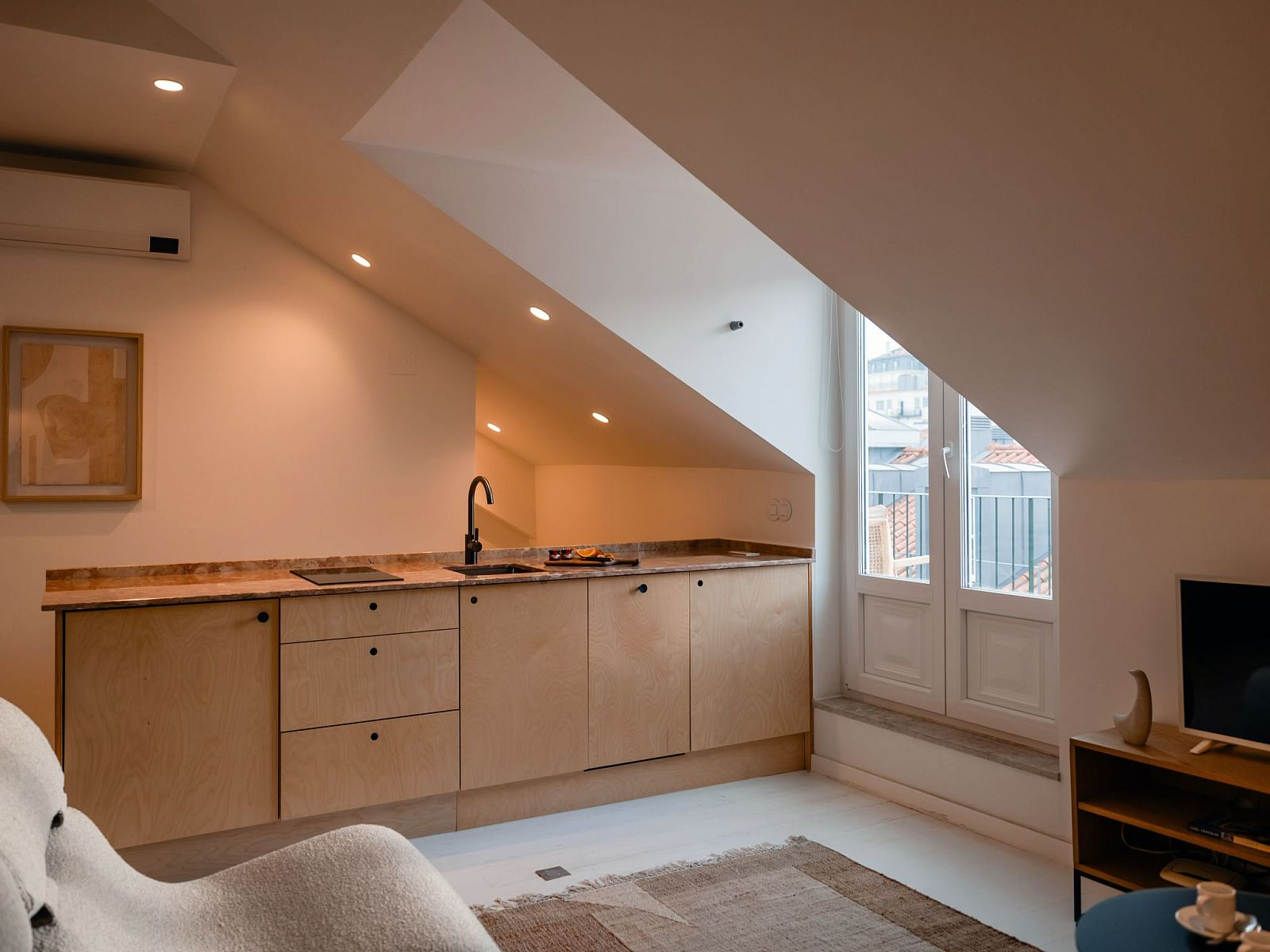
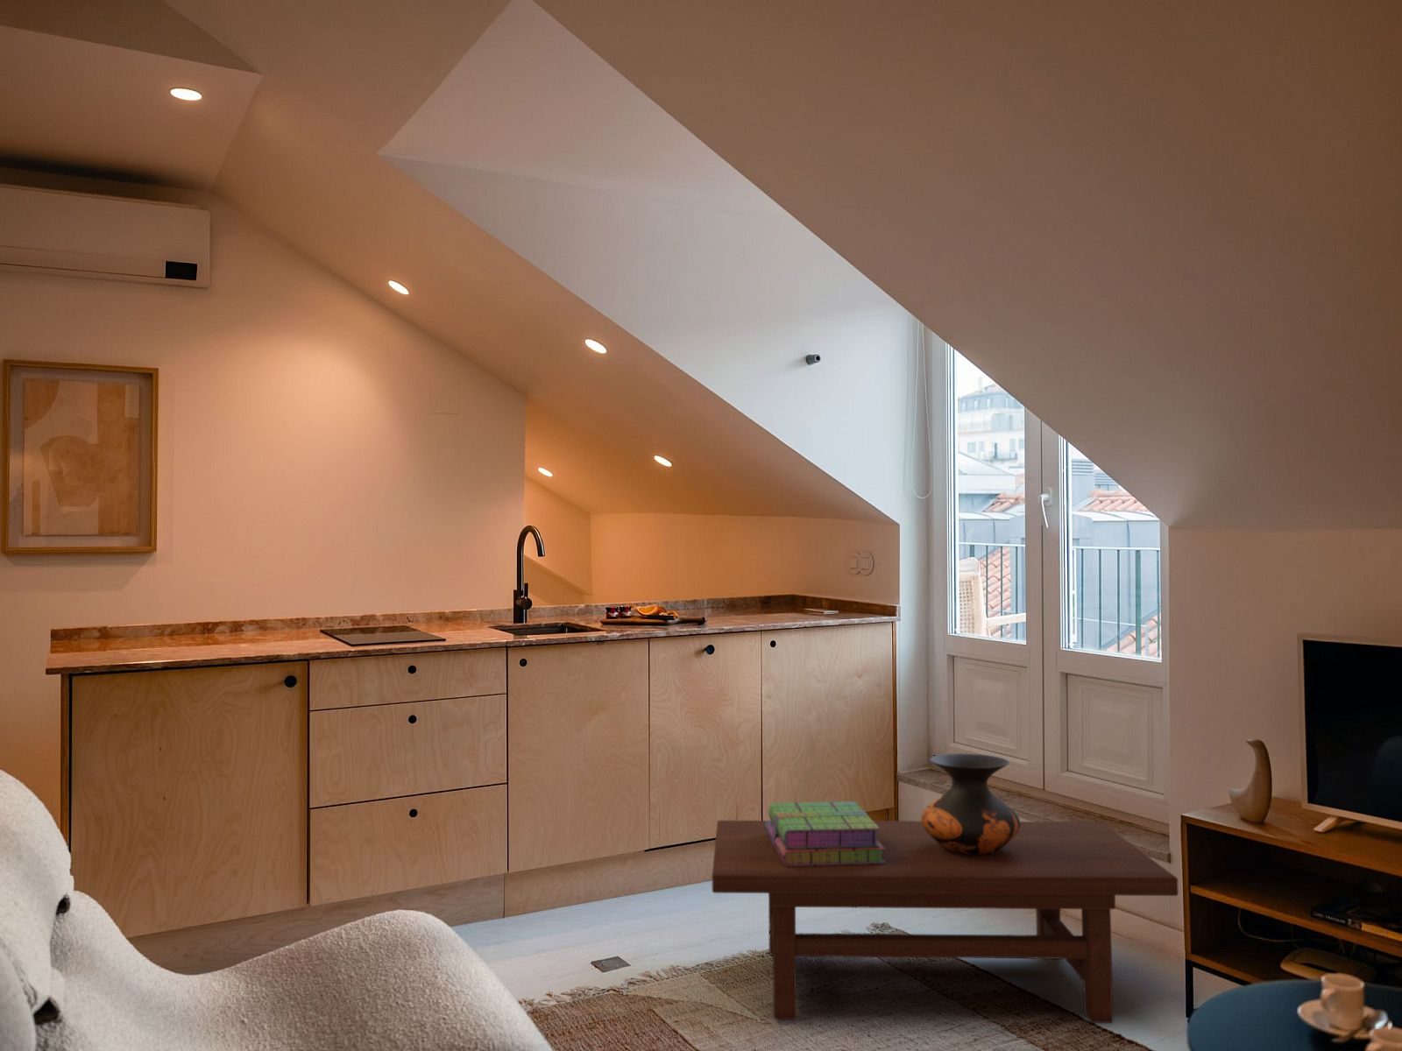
+ coffee table (924, 907)
+ vase (969, 803)
+ stack of books (821, 830)
